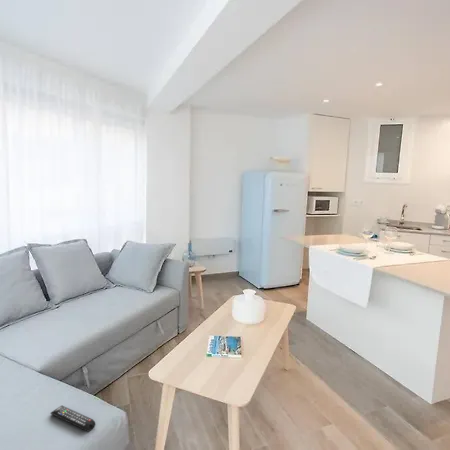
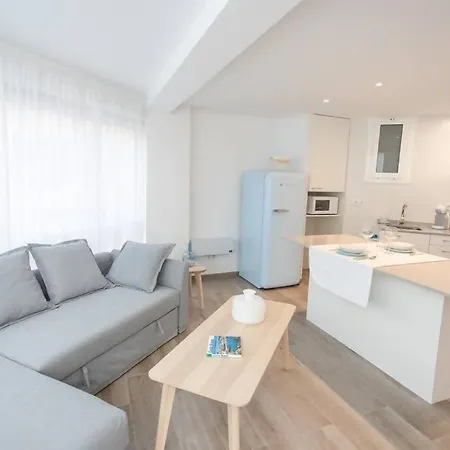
- remote control (72, 418)
